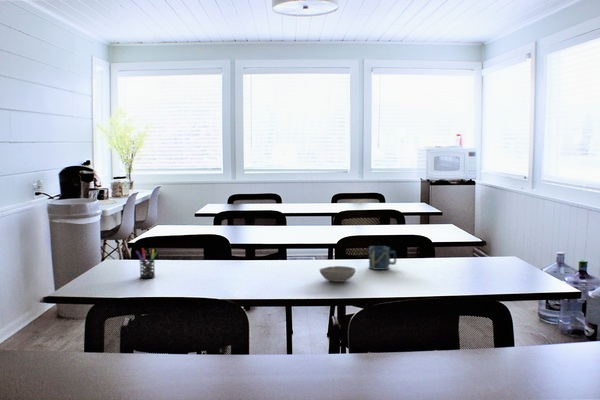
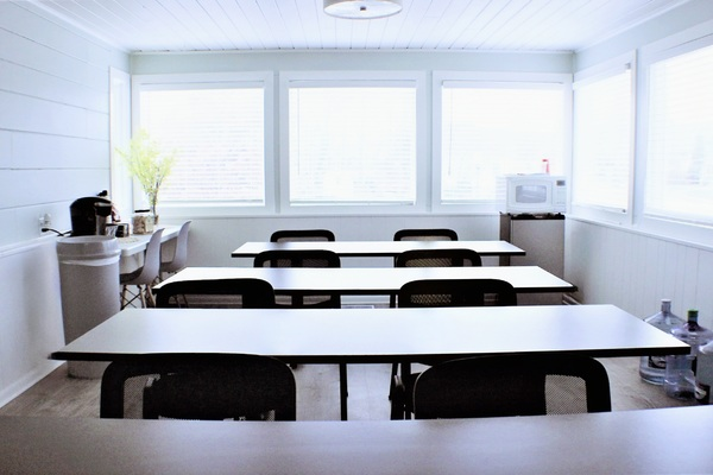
- pen holder (147, 262)
- cup (382, 257)
- bowl (337, 274)
